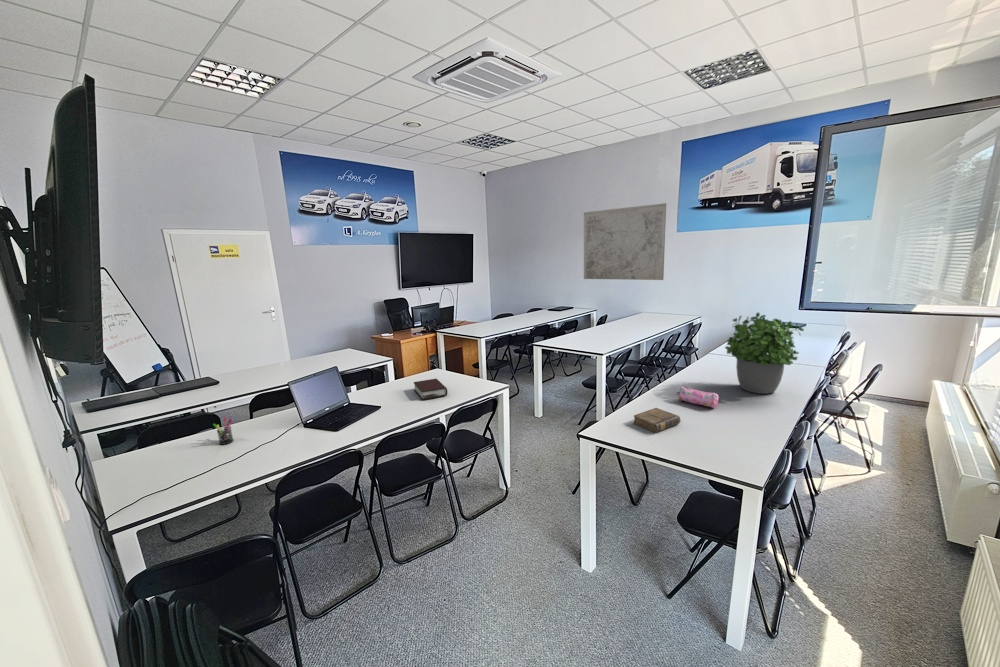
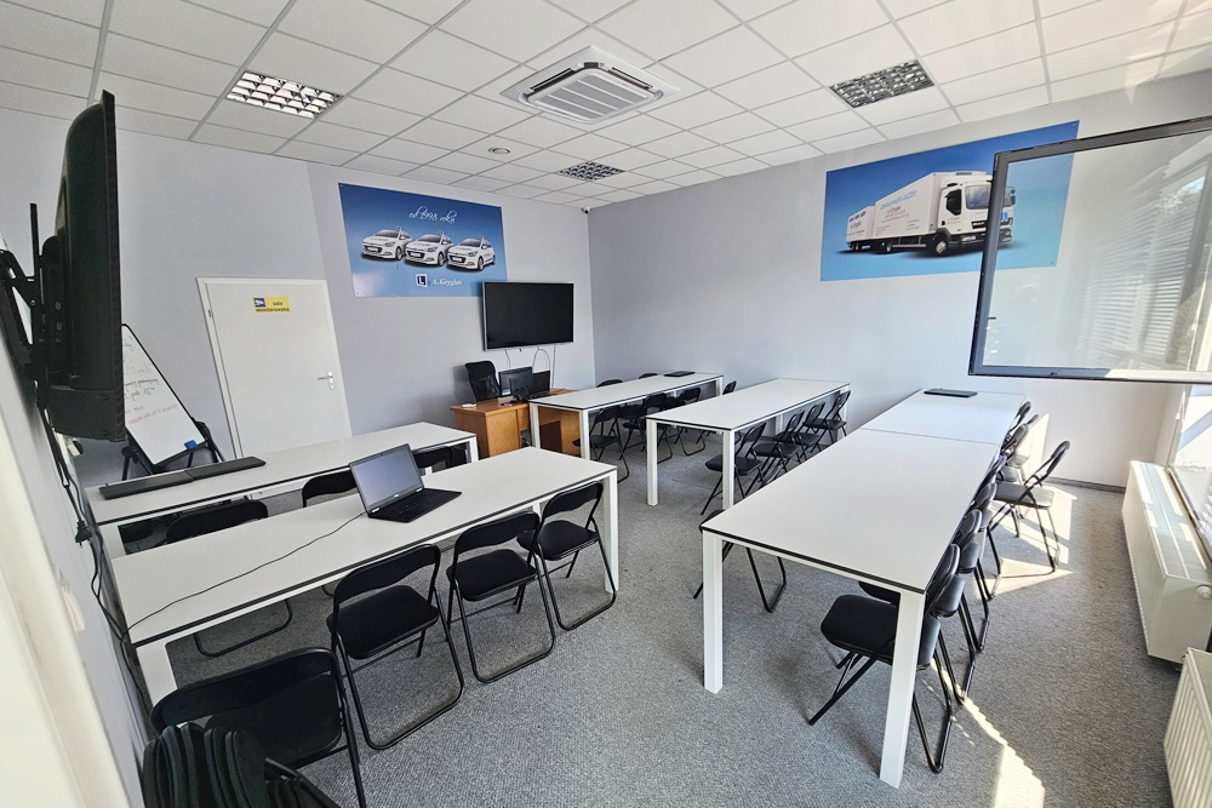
- potted plant (758, 351)
- pen holder (222, 430)
- map (621, 244)
- pencil case (697, 396)
- book (659, 418)
- bible (430, 388)
